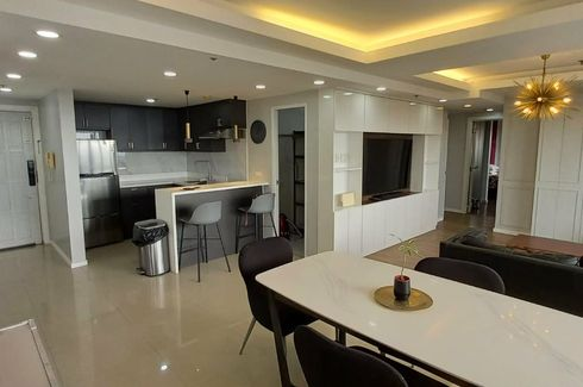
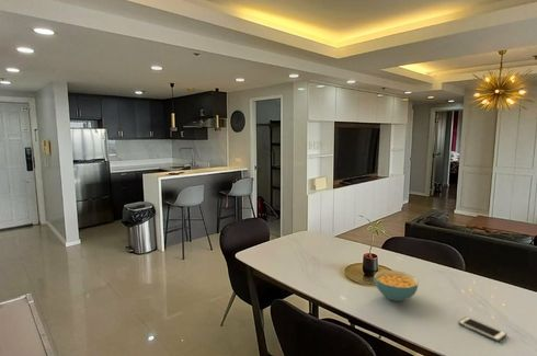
+ cell phone (481, 328)
+ cereal bowl (395, 288)
